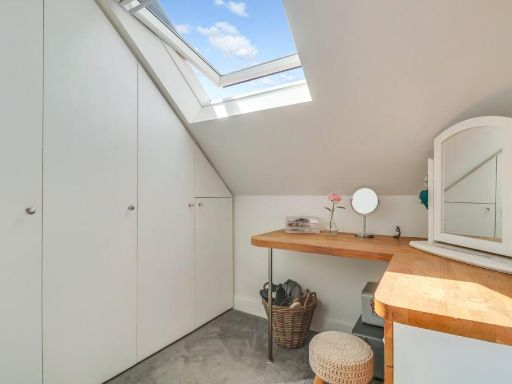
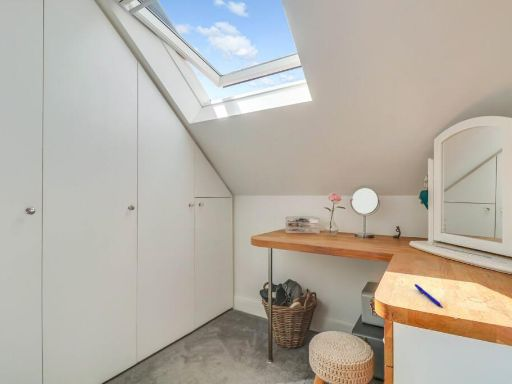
+ pen (427, 294)
